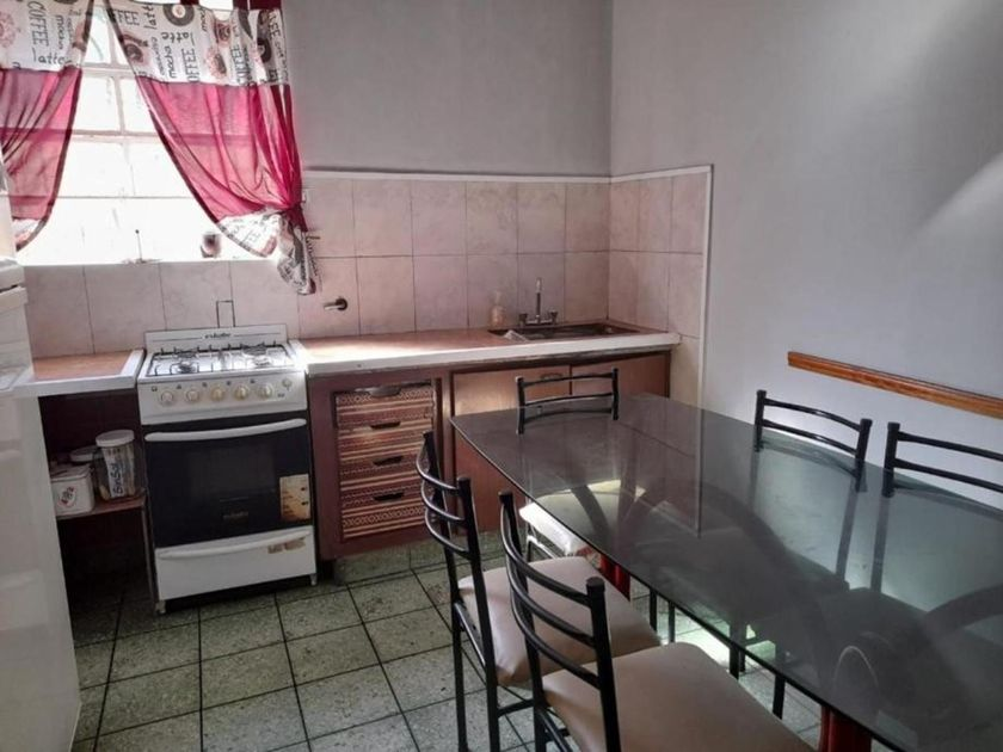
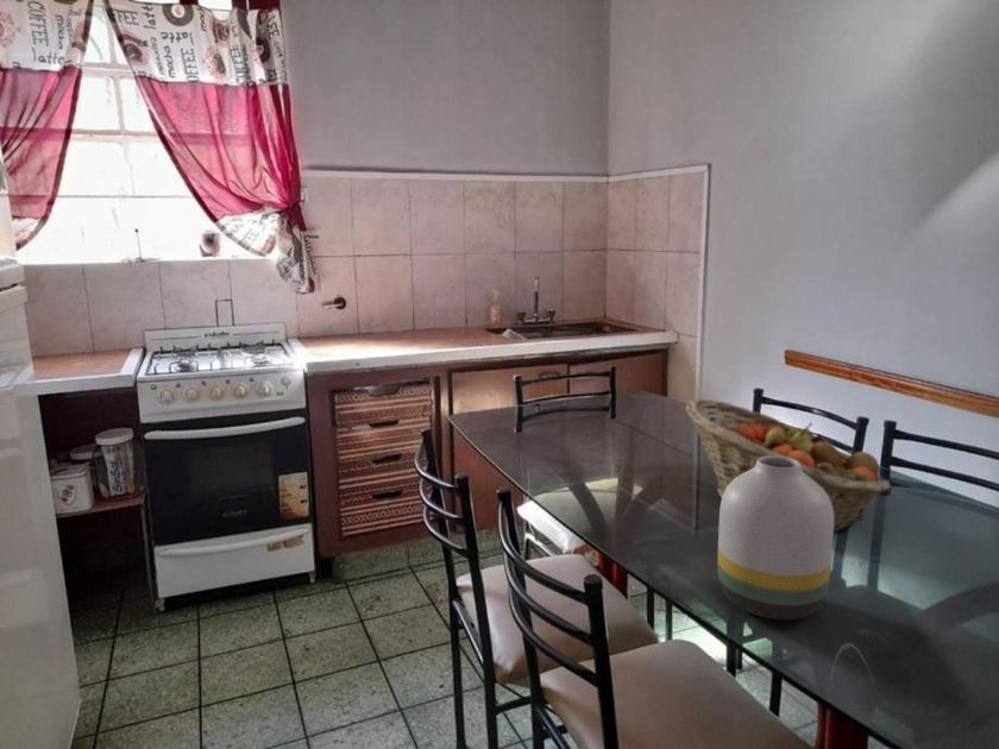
+ vase (773, 533)
+ fruit basket (778, 455)
